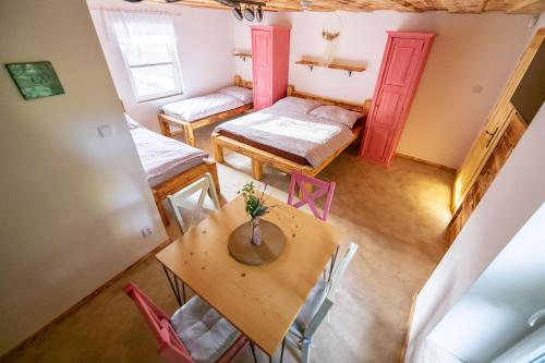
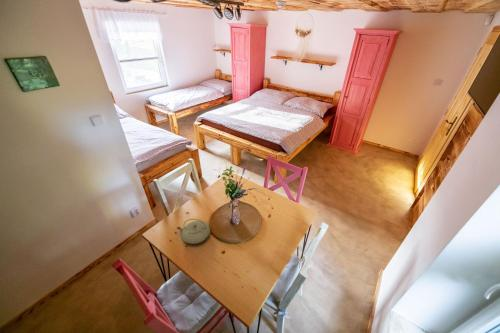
+ teapot (193, 227)
